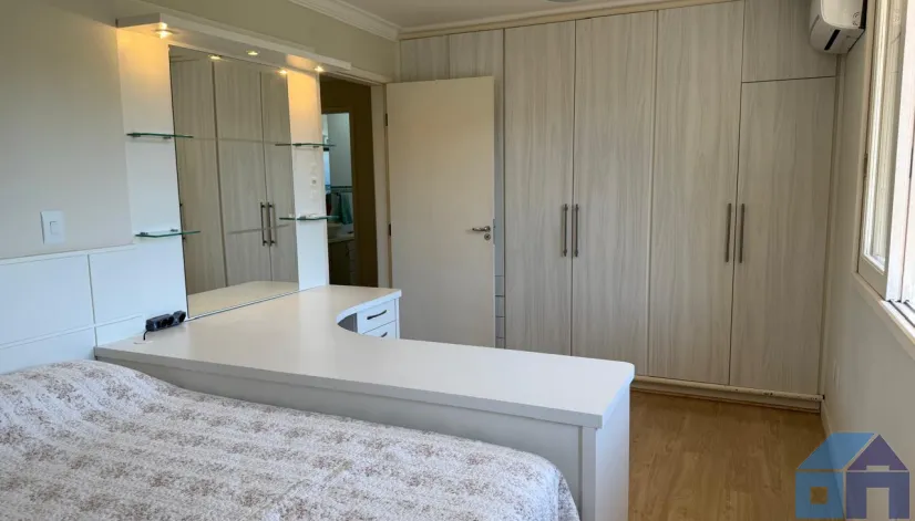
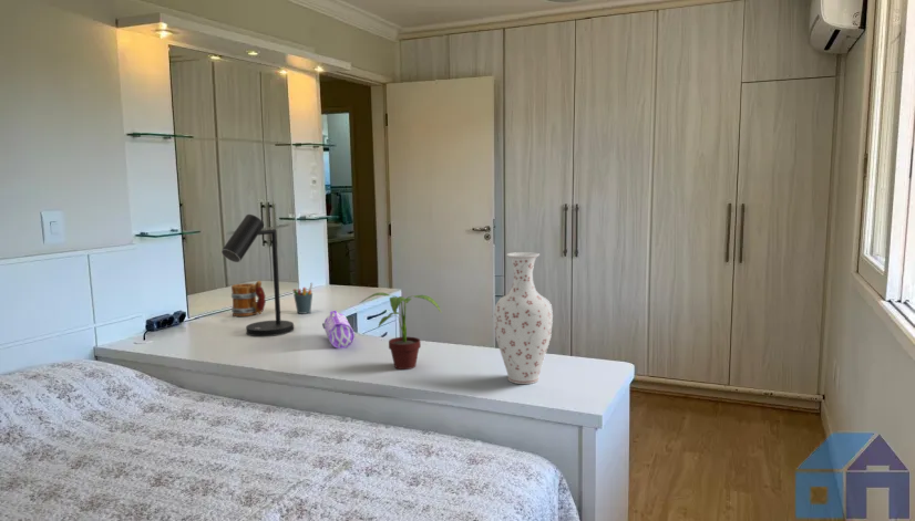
+ mug (248, 296)
+ pencil case (339, 329)
+ desk lamp (274, 274)
+ pen holder (302, 298)
+ potted plant (401, 329)
+ vase (523, 317)
